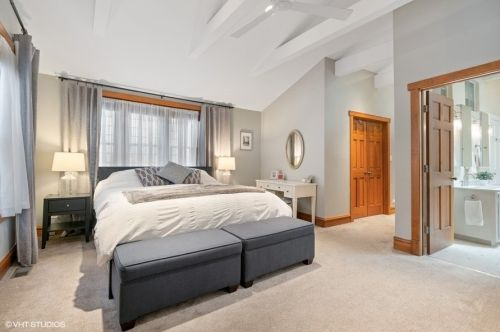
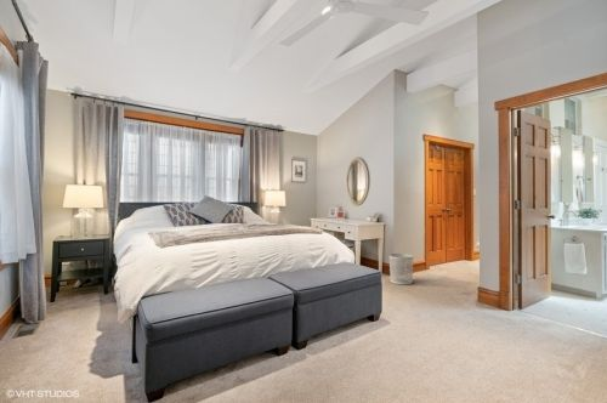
+ waste bin (401, 268)
